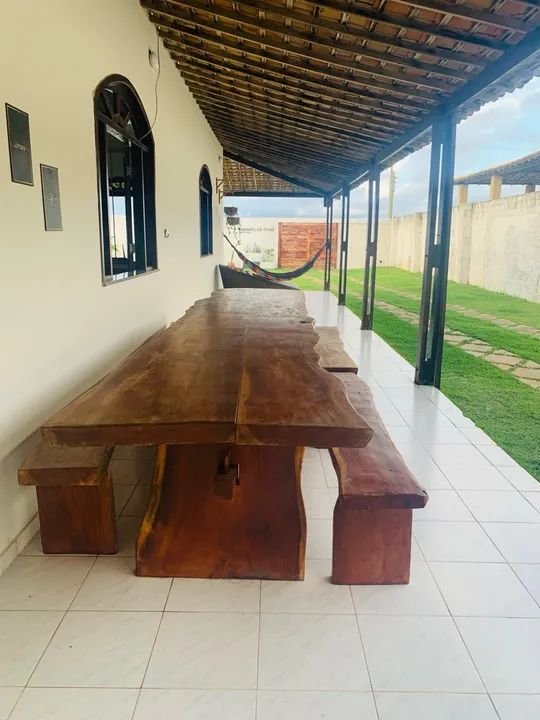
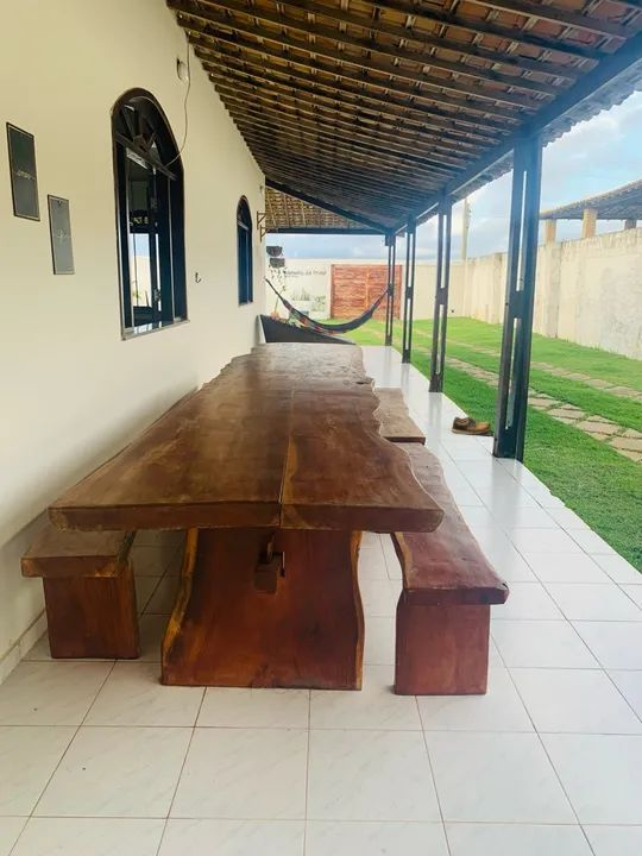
+ shoes (470, 423)
